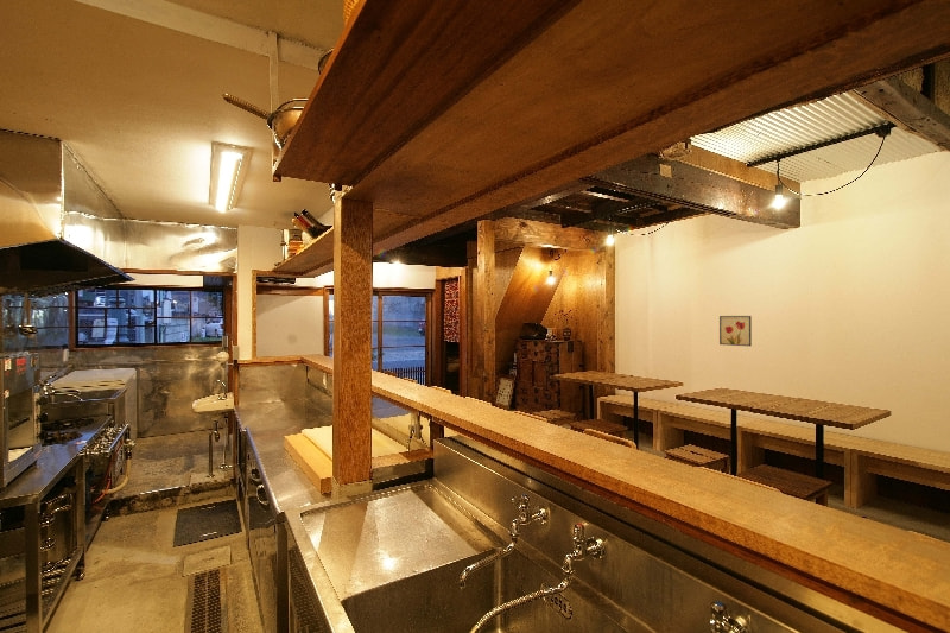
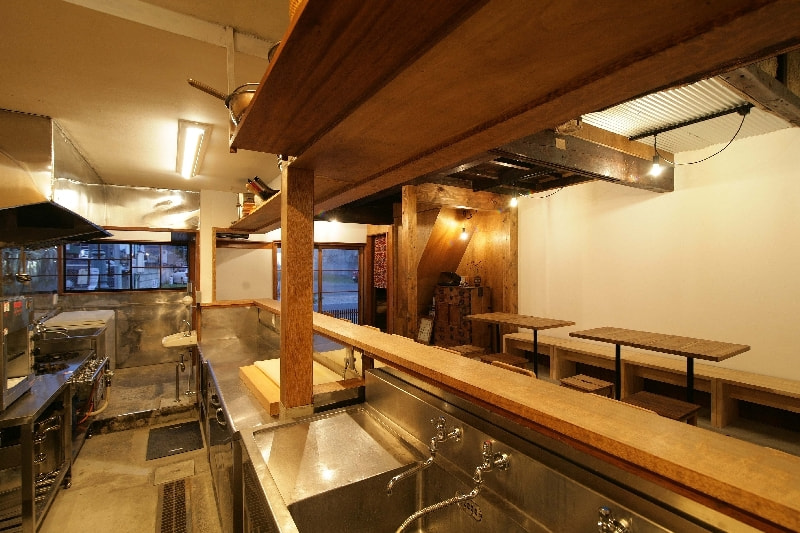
- wall art (735, 330)
